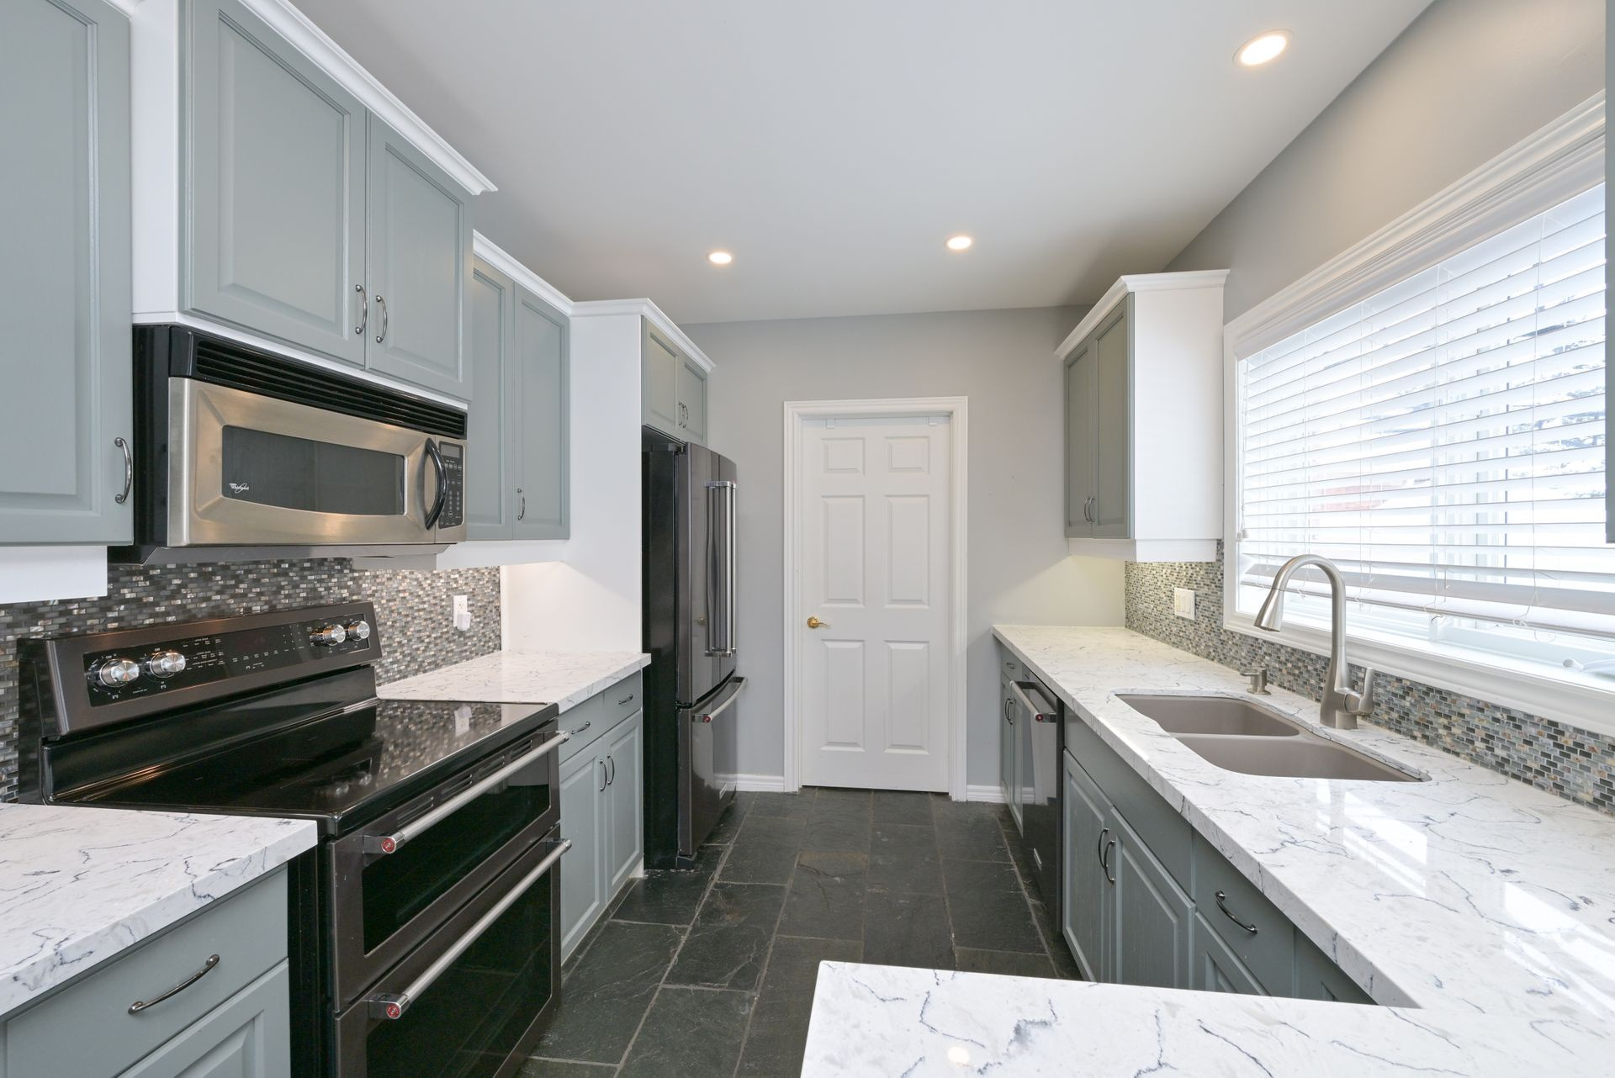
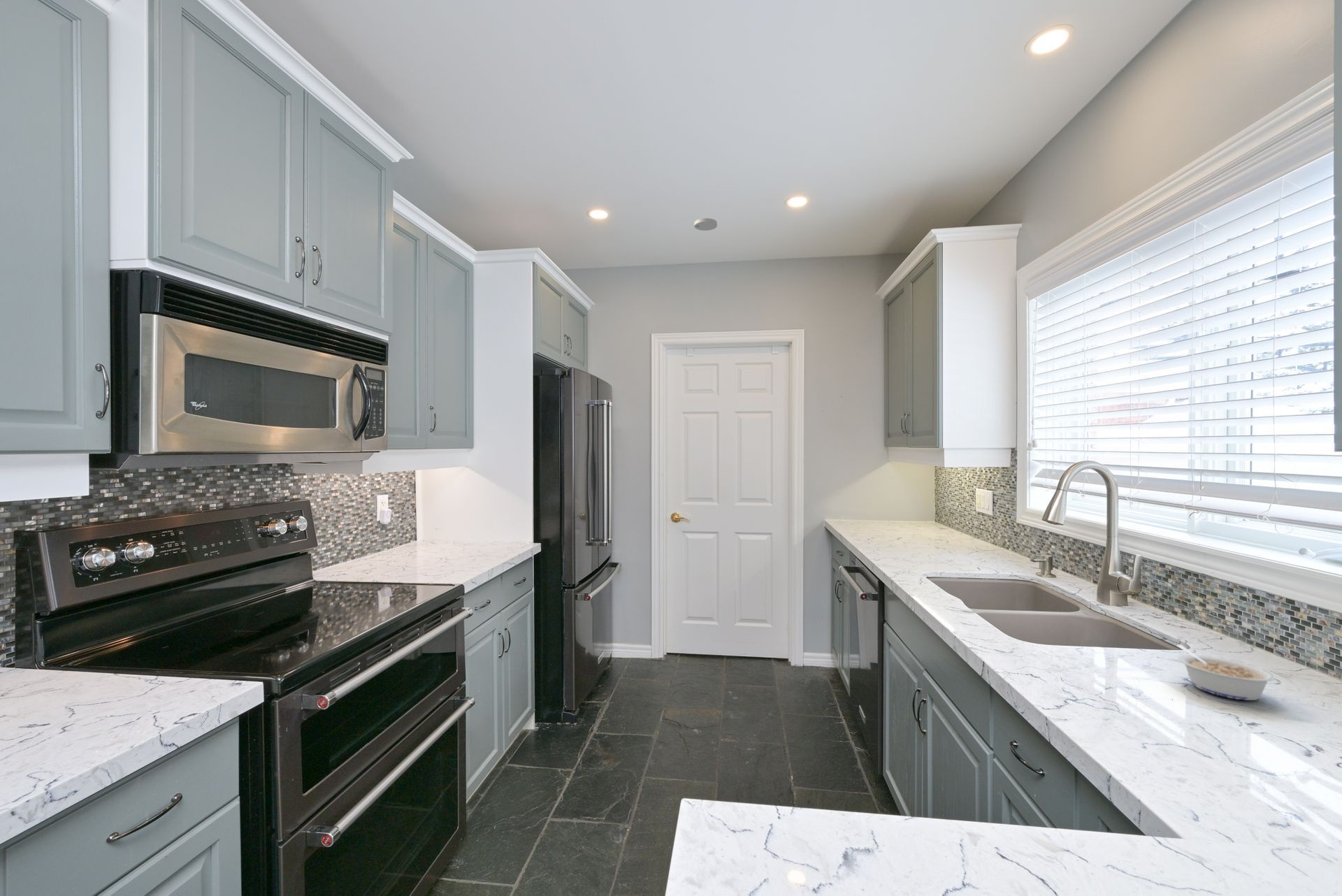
+ legume (1220, 675)
+ smoke detector (705, 224)
